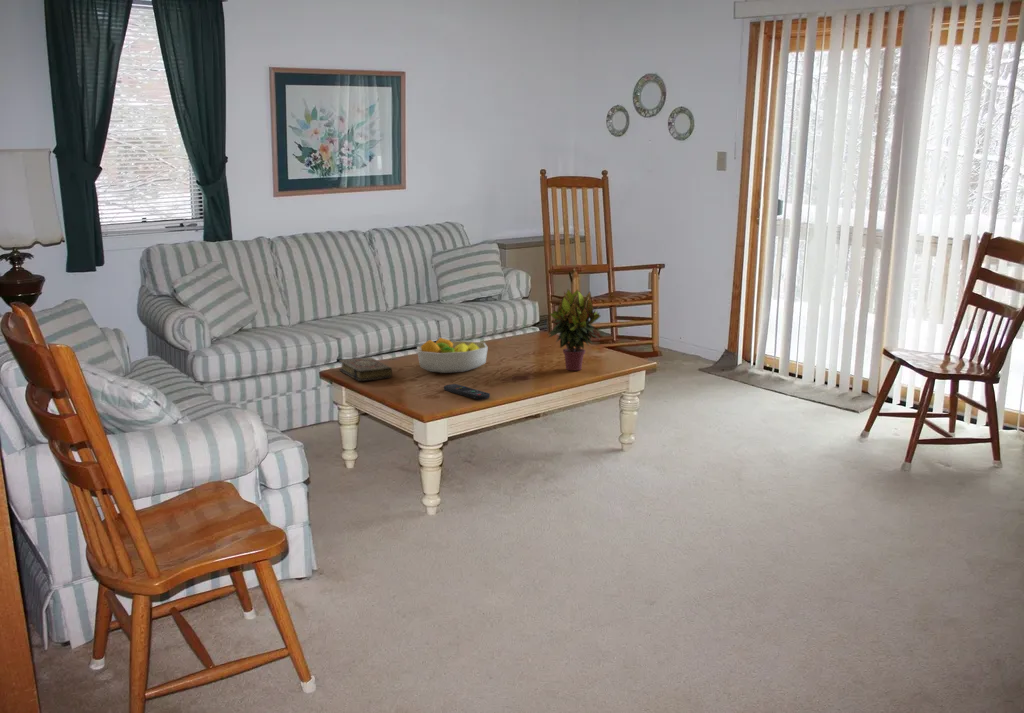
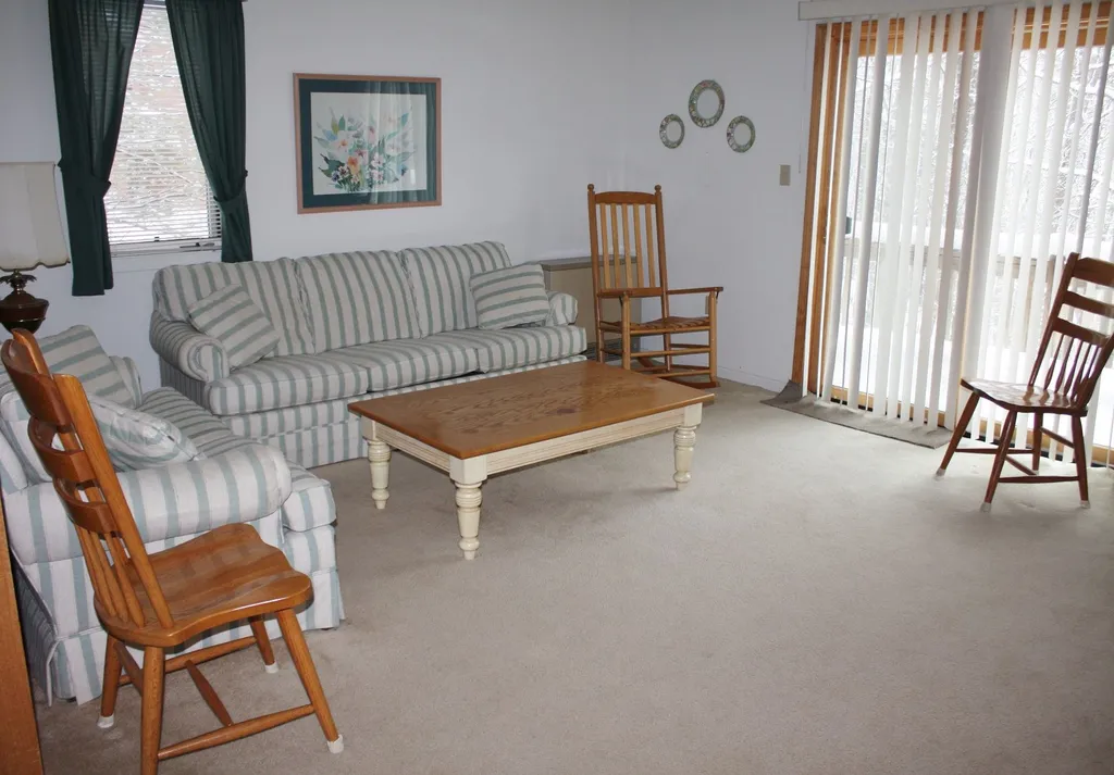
- book (365, 368)
- remote control (466, 391)
- fruit bowl (452, 352)
- potted plant (573, 329)
